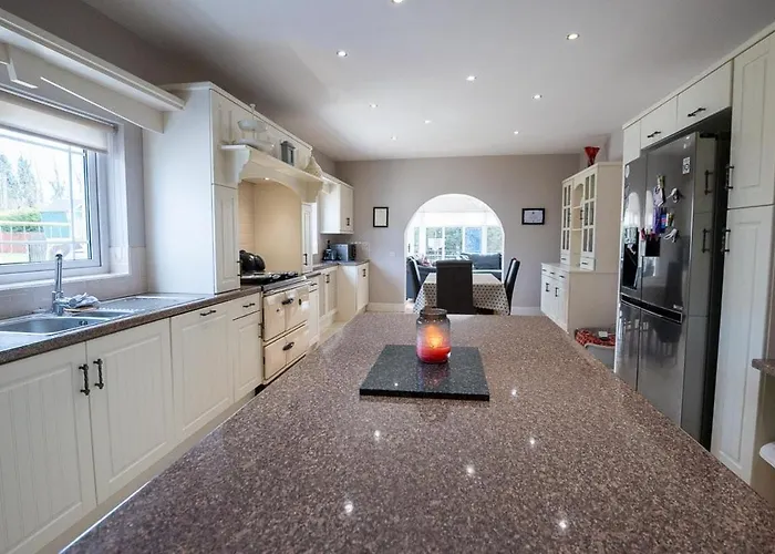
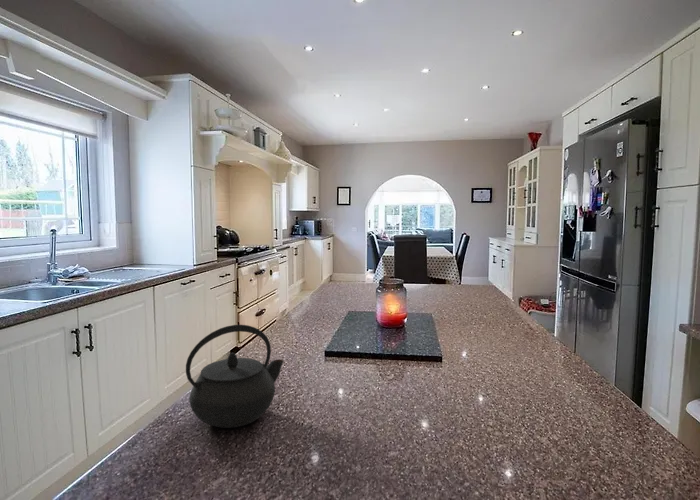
+ kettle (238, 369)
